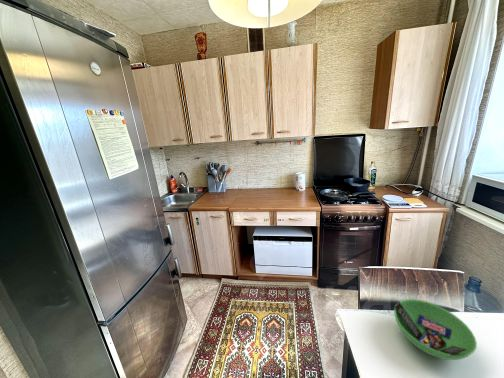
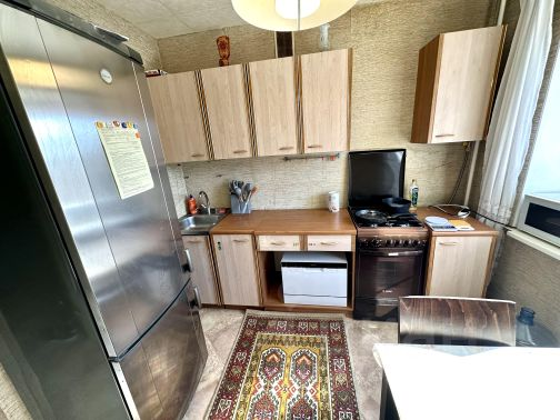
- bowl (430, 330)
